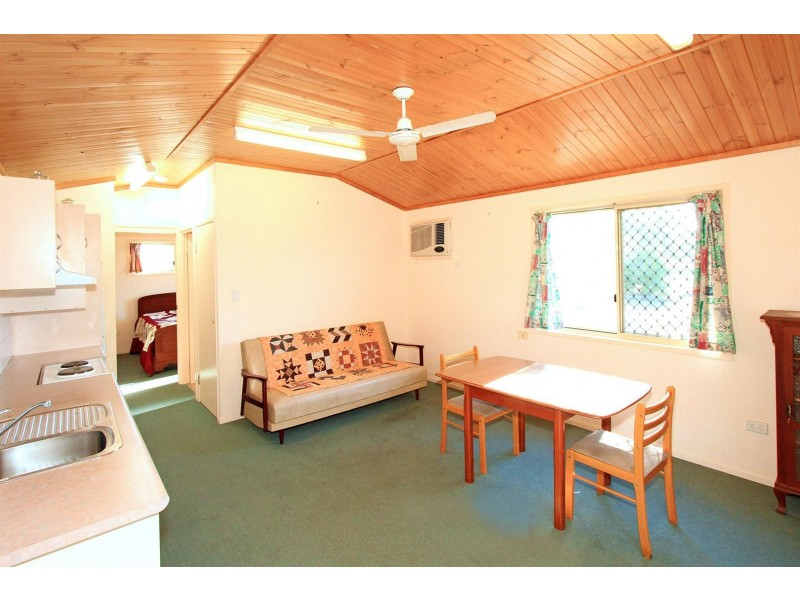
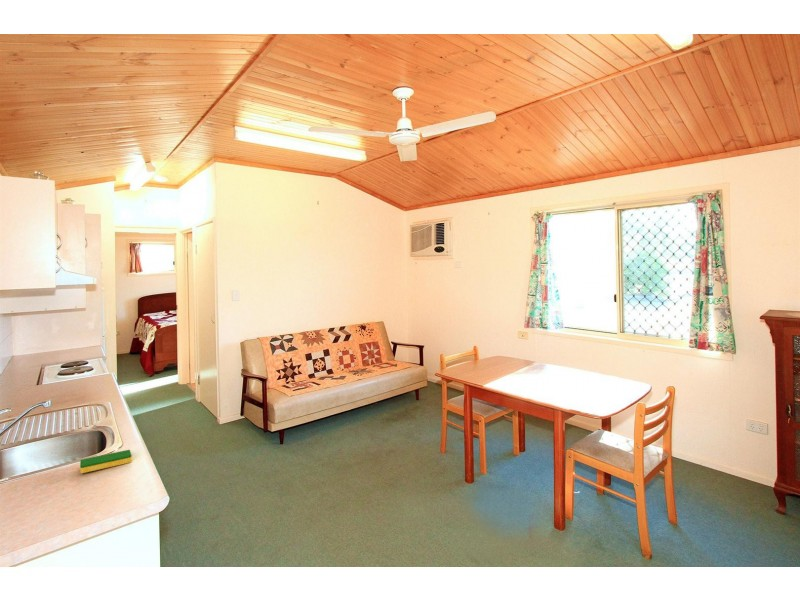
+ dish sponge (106, 460)
